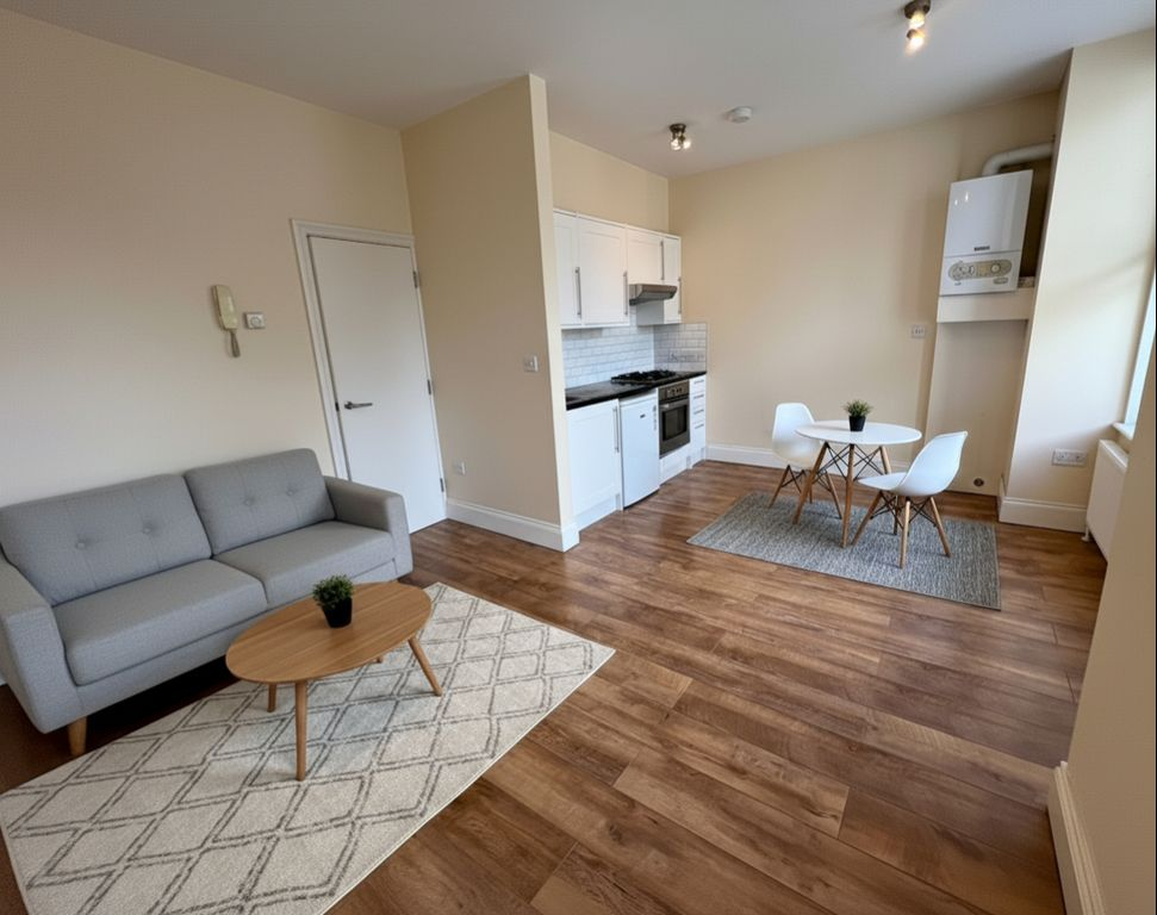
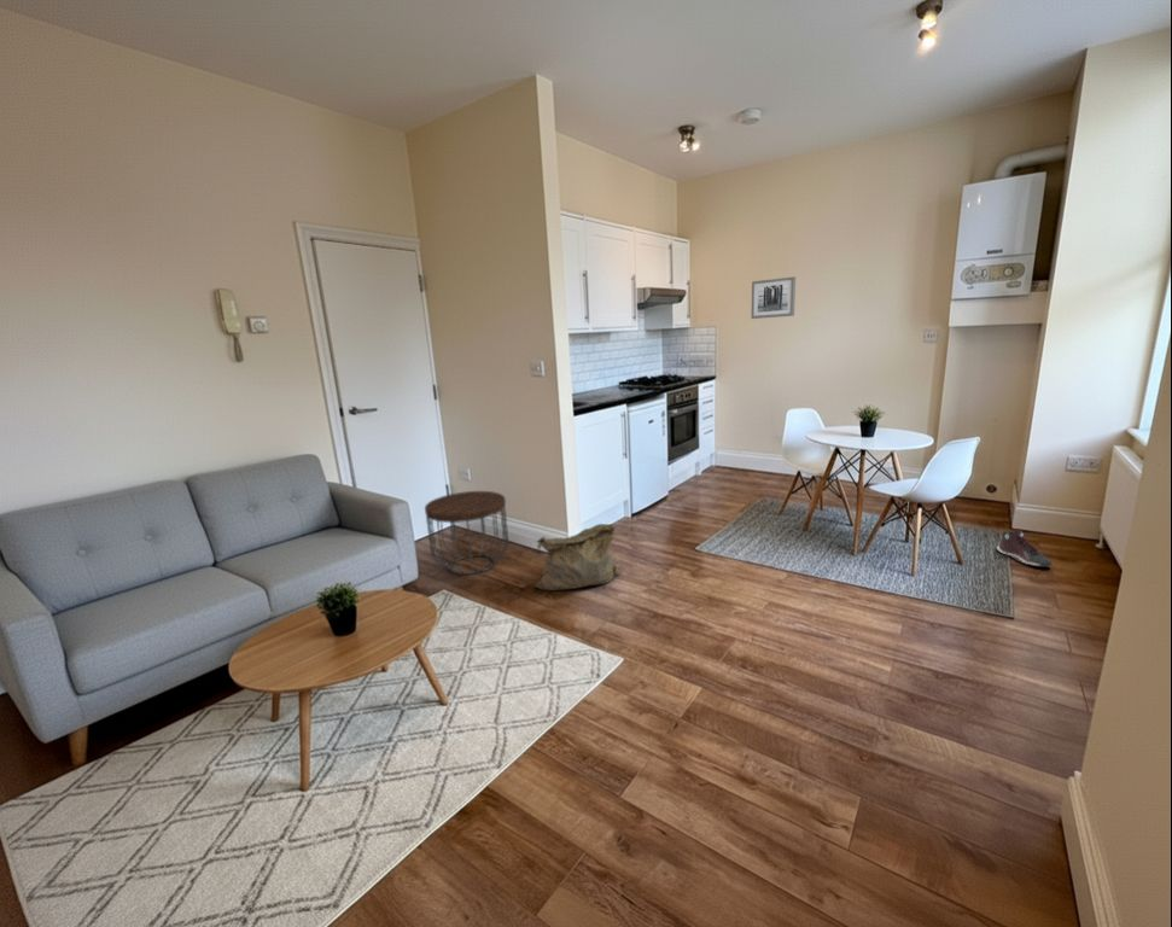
+ side table (468, 534)
+ sneaker (1024, 544)
+ wall art (772, 298)
+ bag (577, 555)
